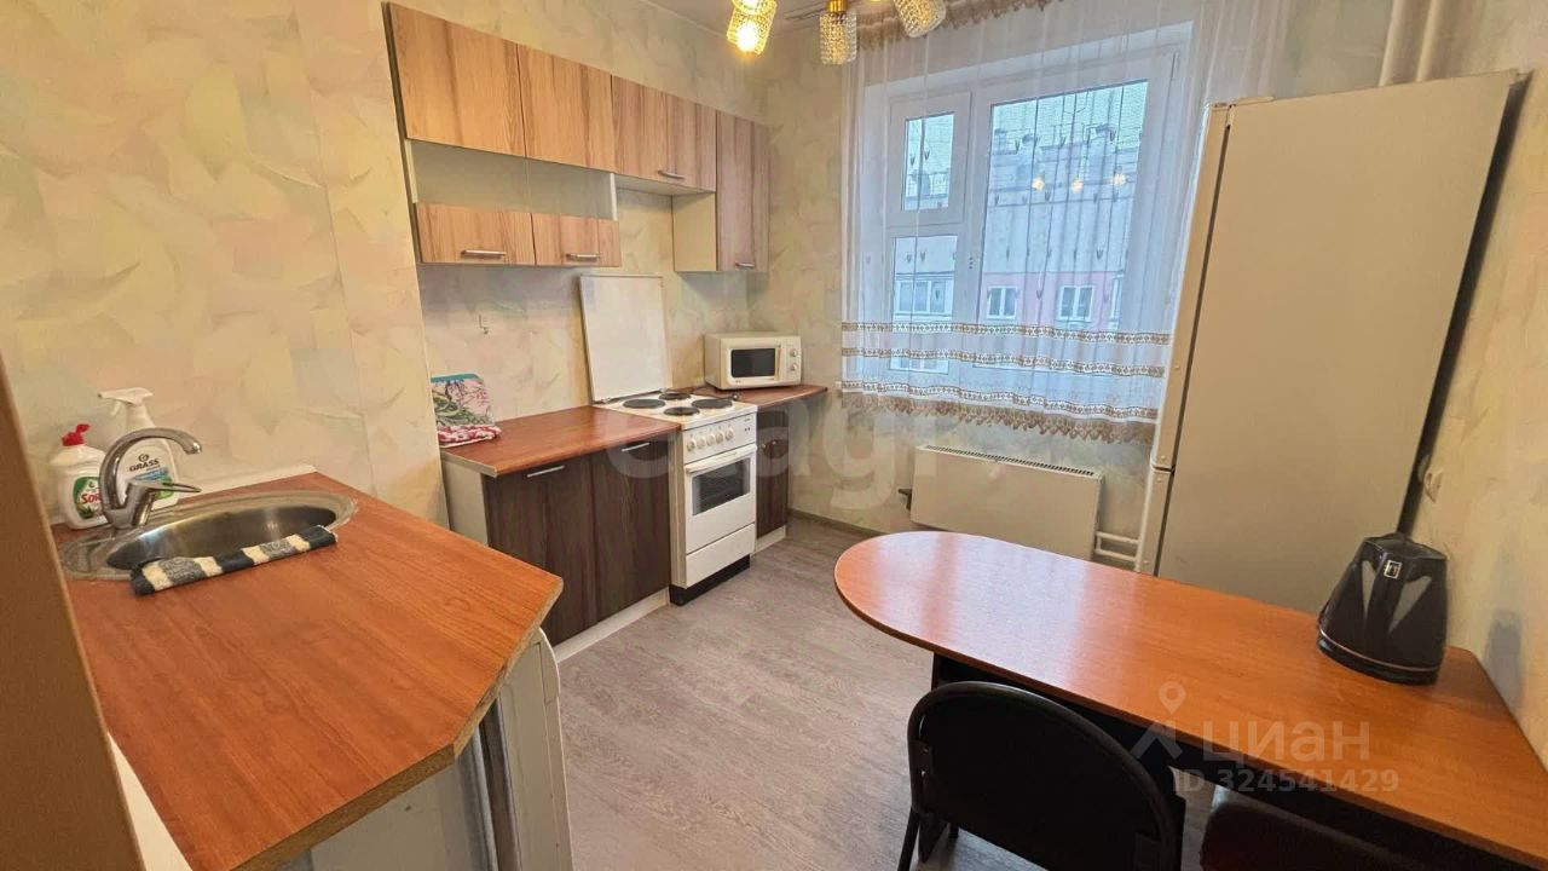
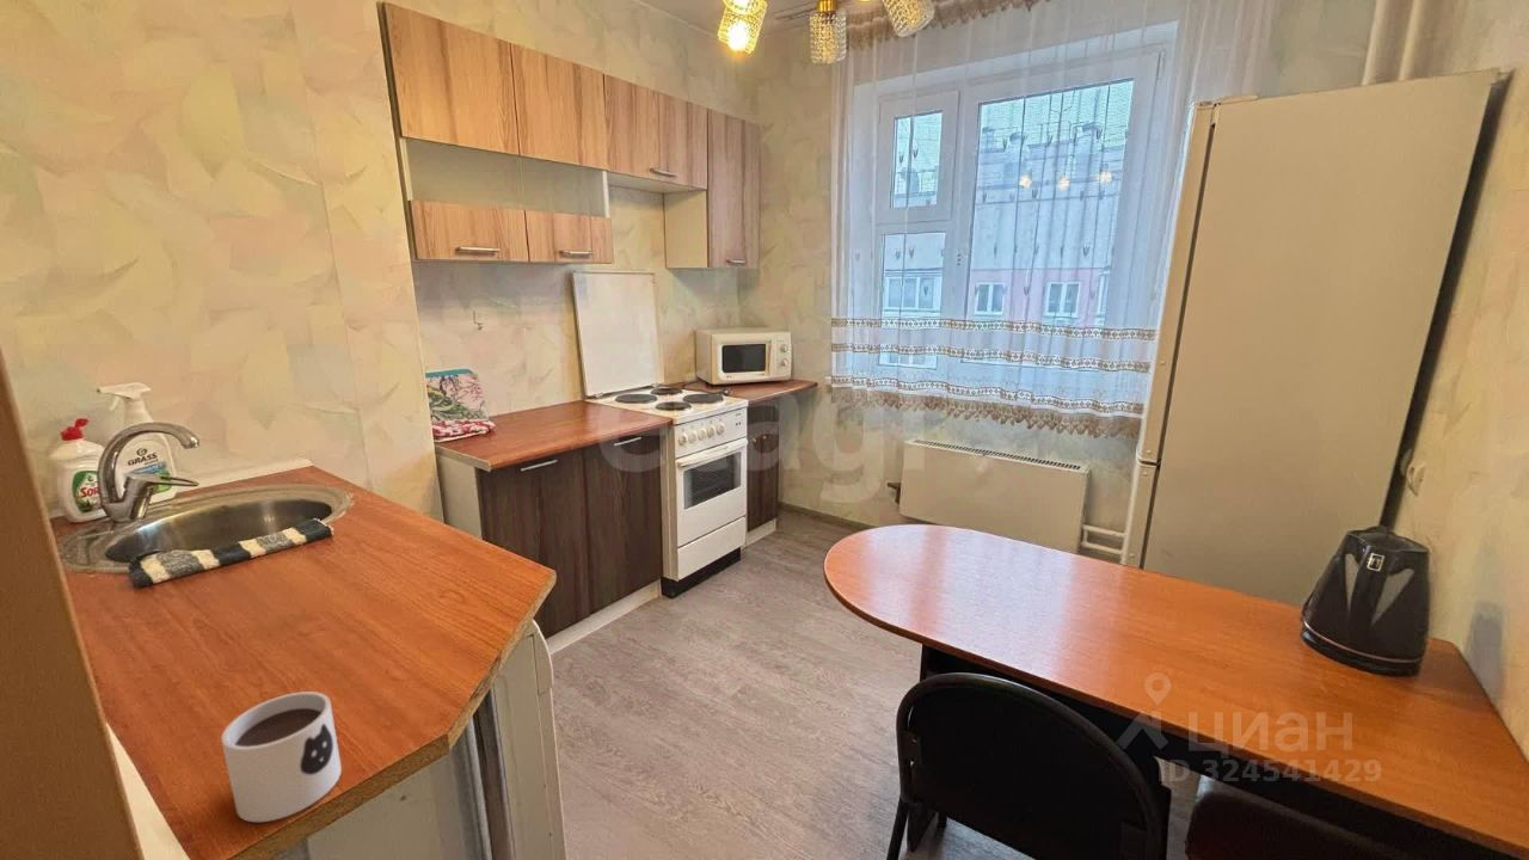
+ mug (283, 748)
